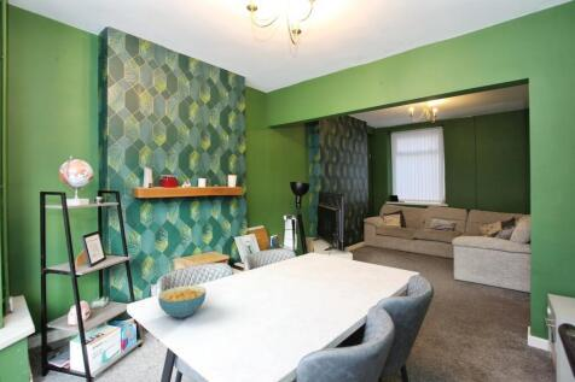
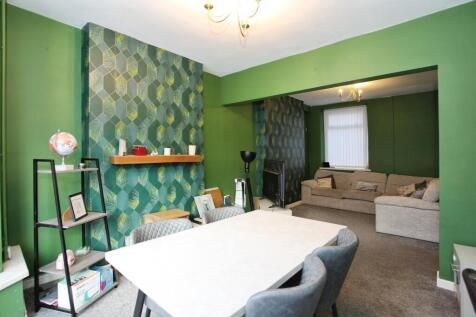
- cereal bowl (182, 304)
